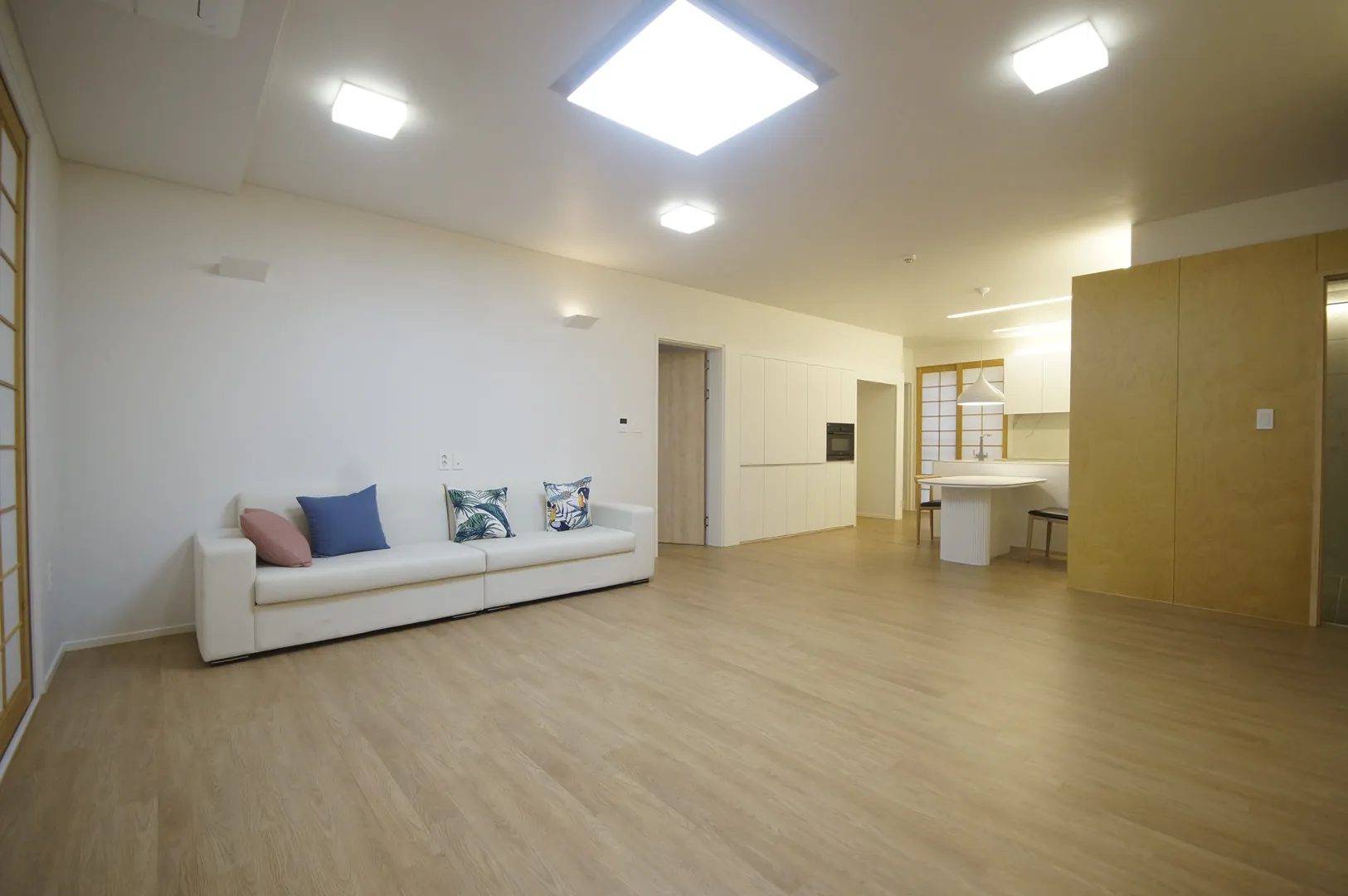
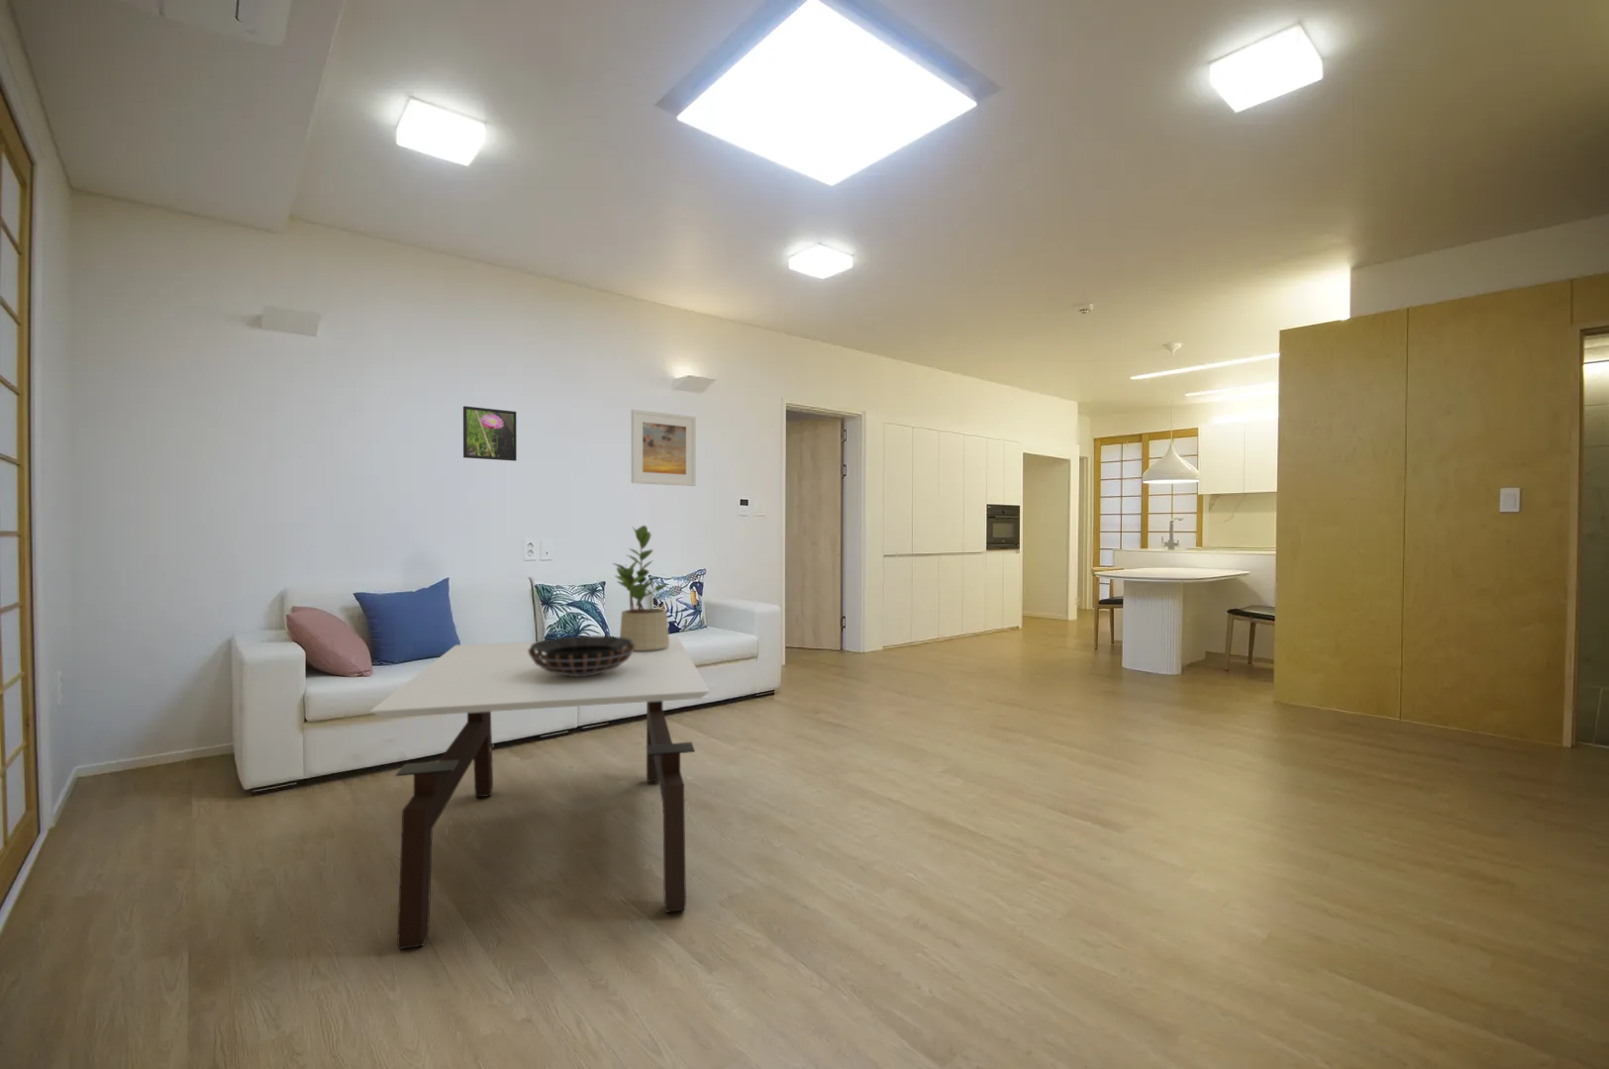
+ decorative bowl (584, 657)
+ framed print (491, 433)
+ coffee table (561, 706)
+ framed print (665, 449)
+ potted plant (641, 587)
